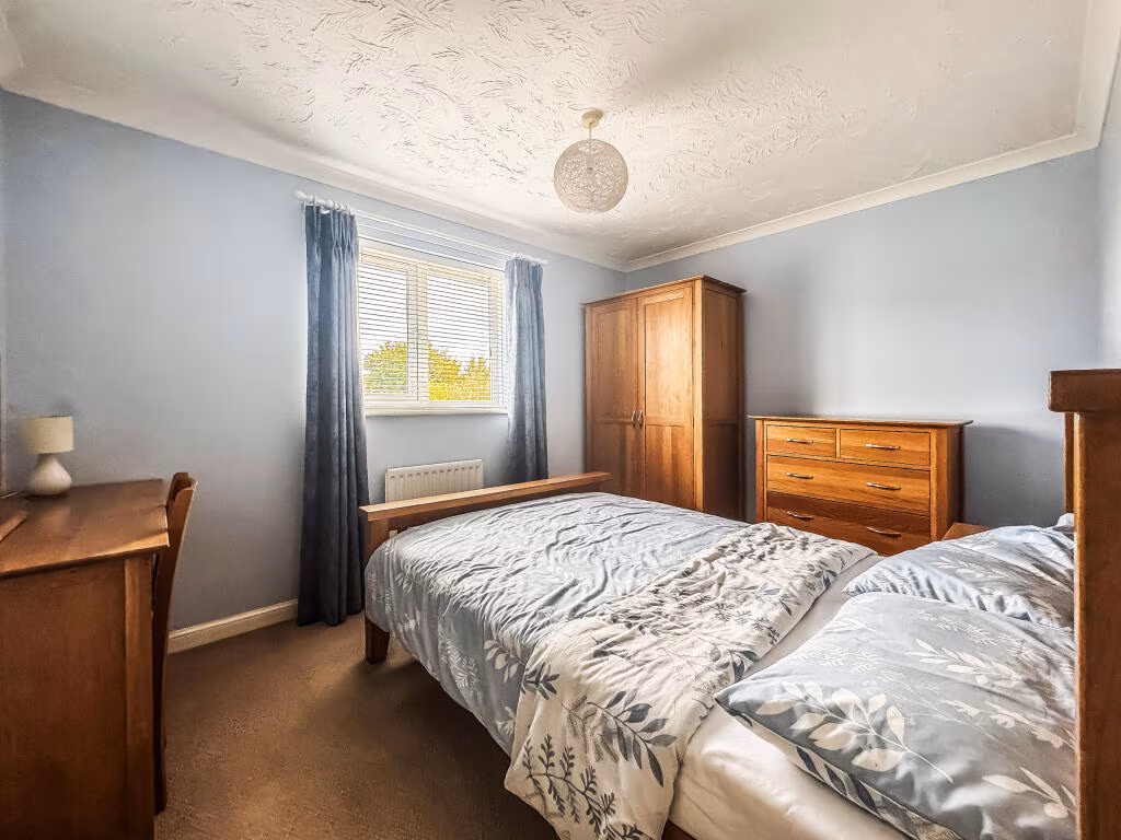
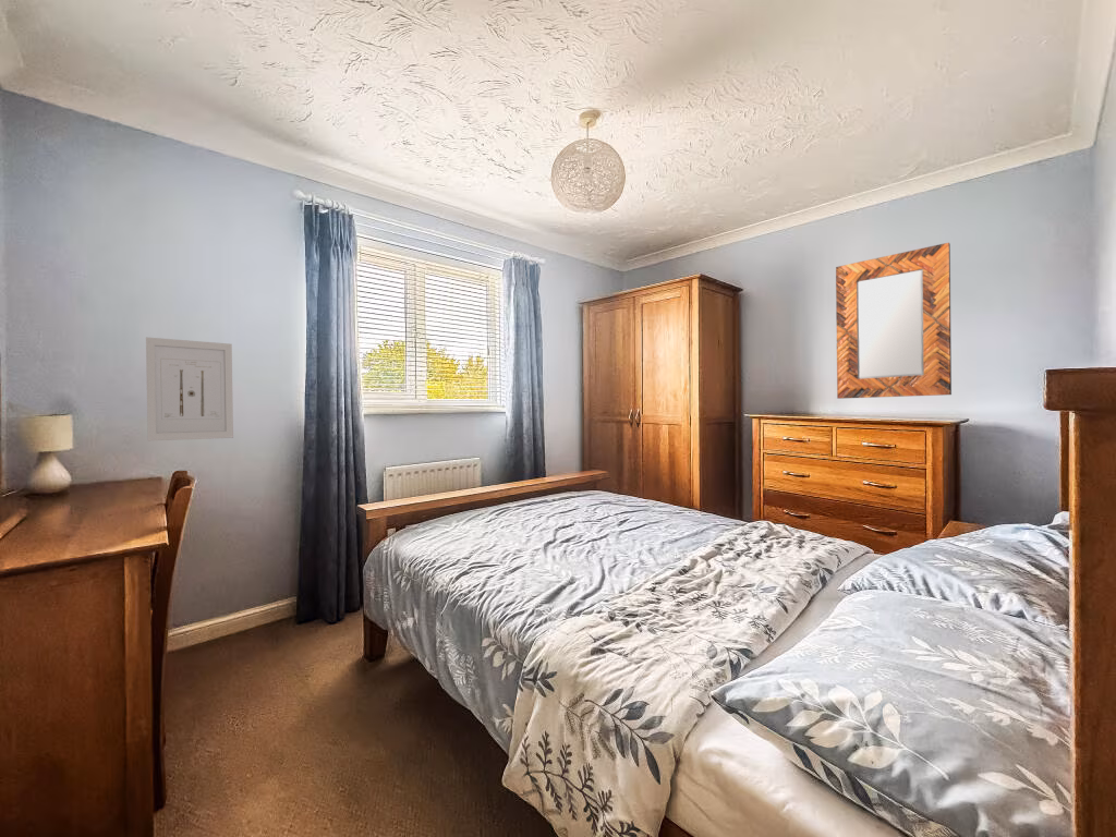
+ wall art (191, 389)
+ home mirror (889, 326)
